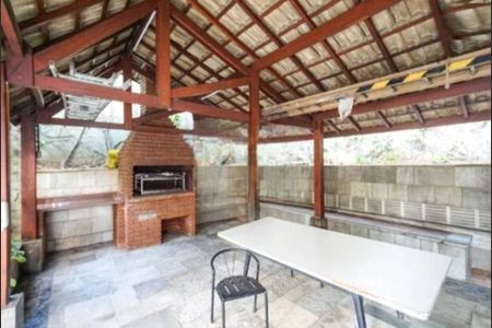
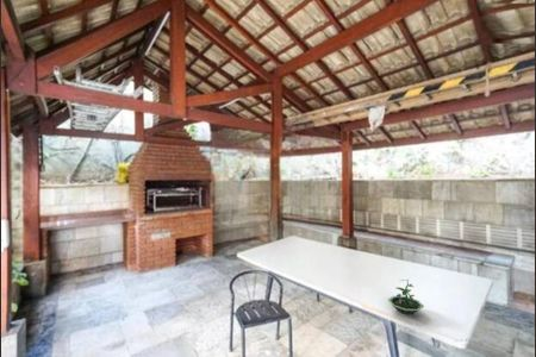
+ terrarium (406, 286)
